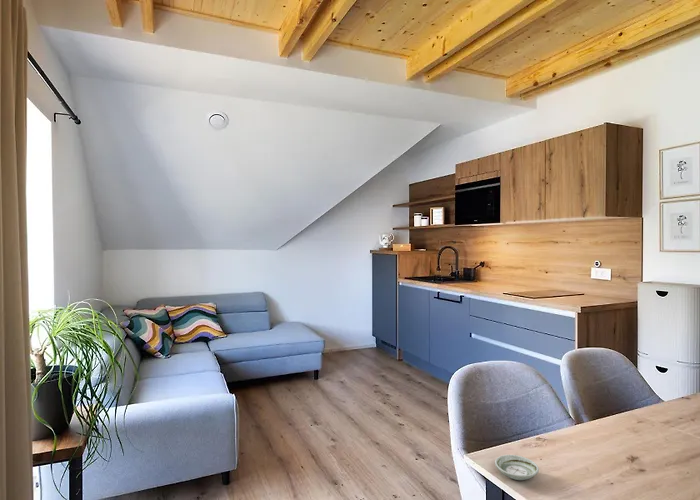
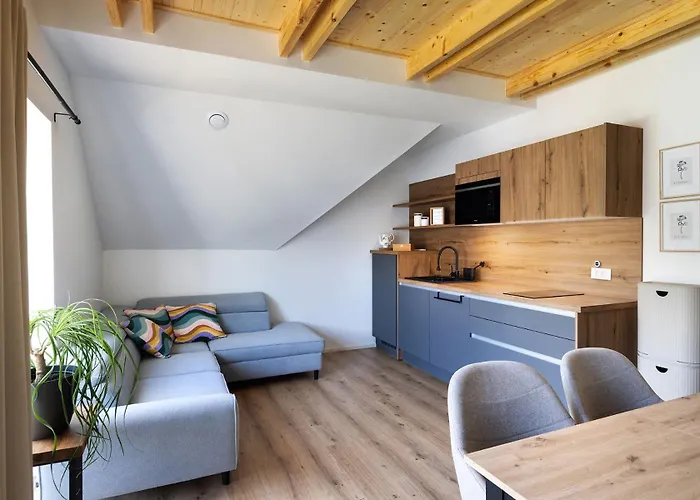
- saucer (516, 469)
